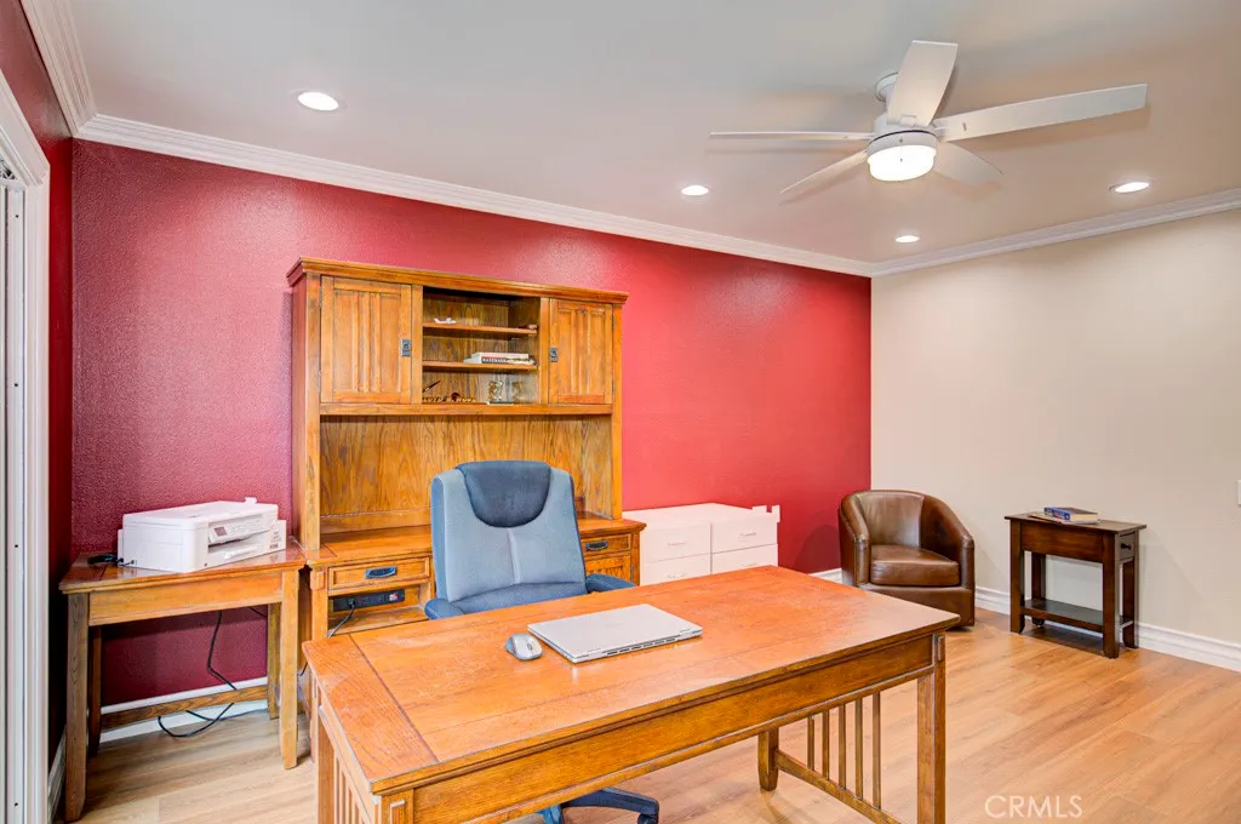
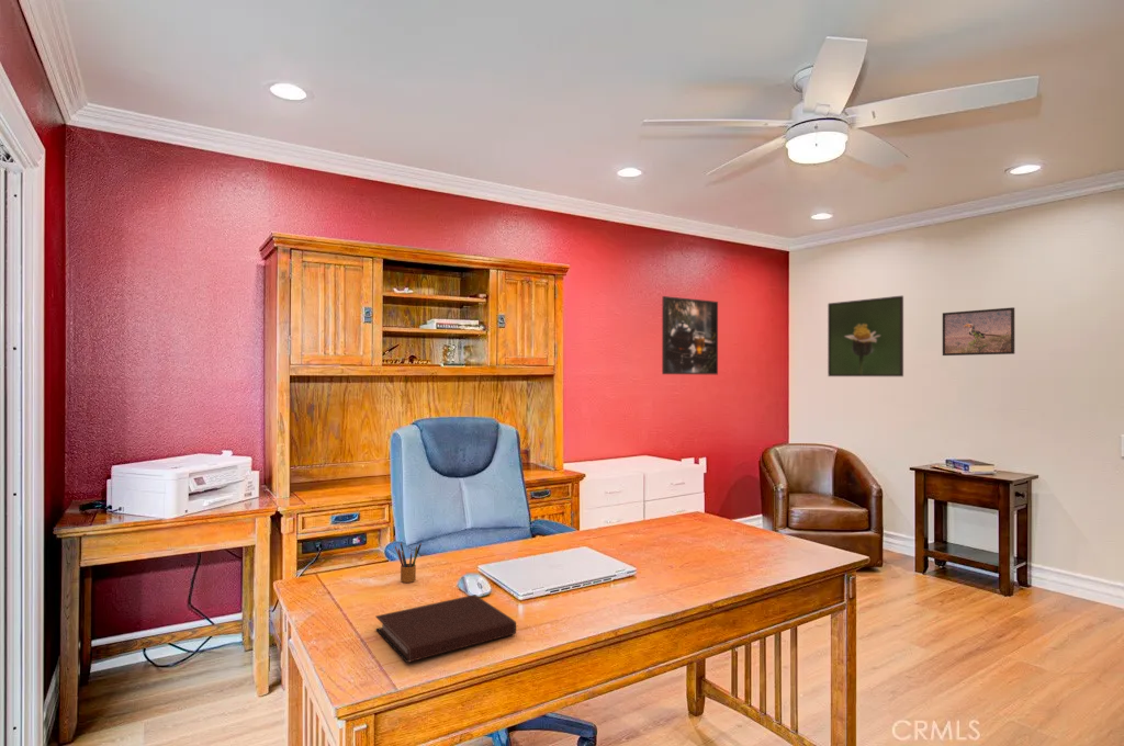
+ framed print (864, 338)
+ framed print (977, 332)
+ notebook (445, 625)
+ pencil box (409, 561)
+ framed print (690, 337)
